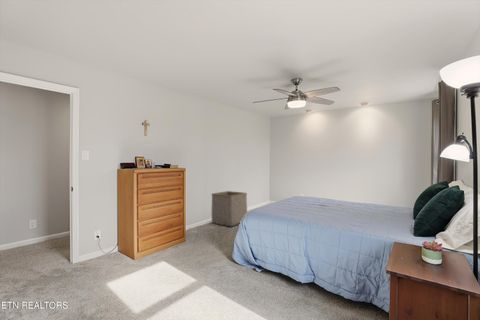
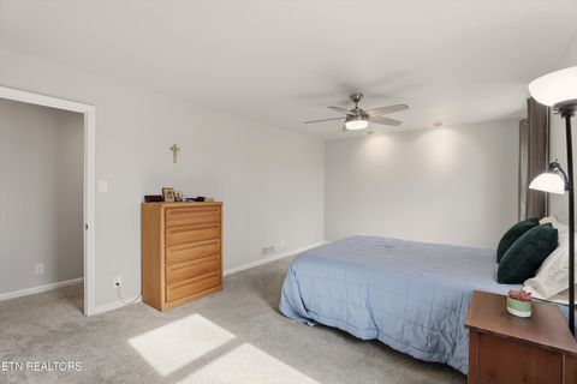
- laundry basket (229, 207)
